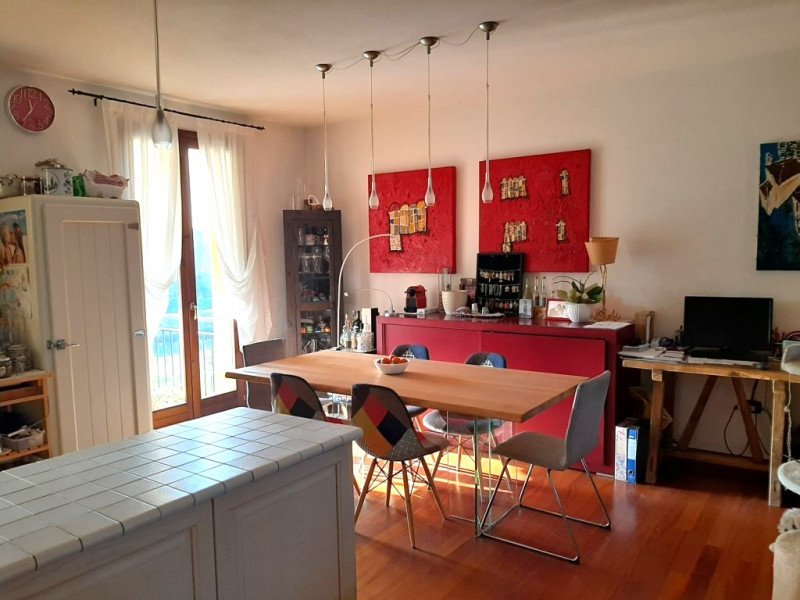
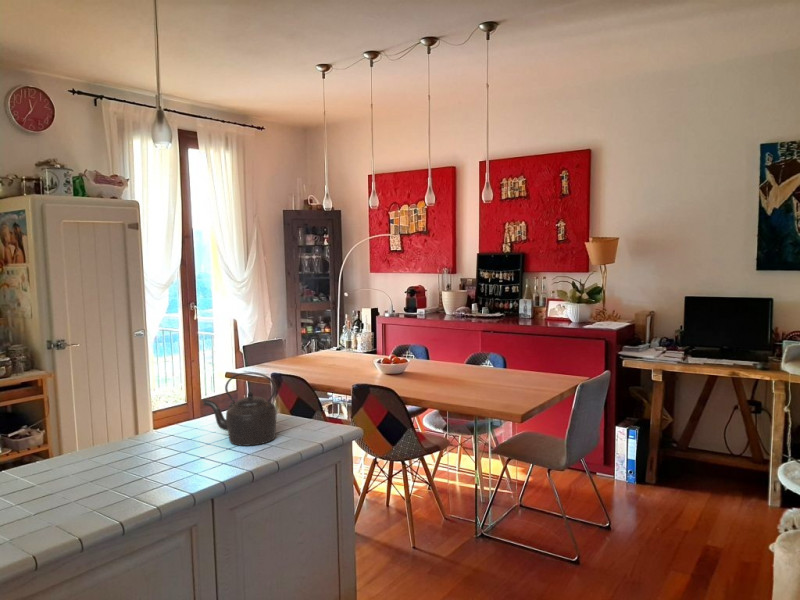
+ kettle (239, 405)
